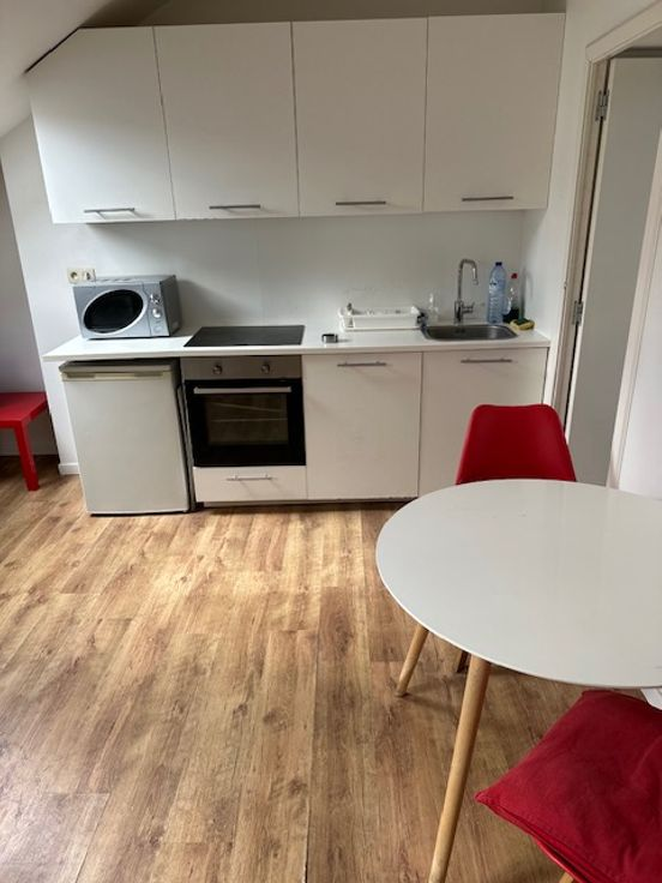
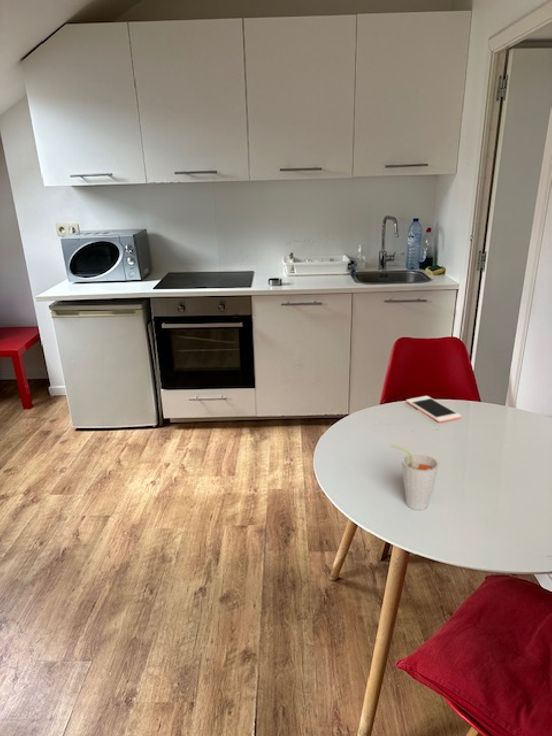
+ cup (413, 475)
+ cell phone (432, 408)
